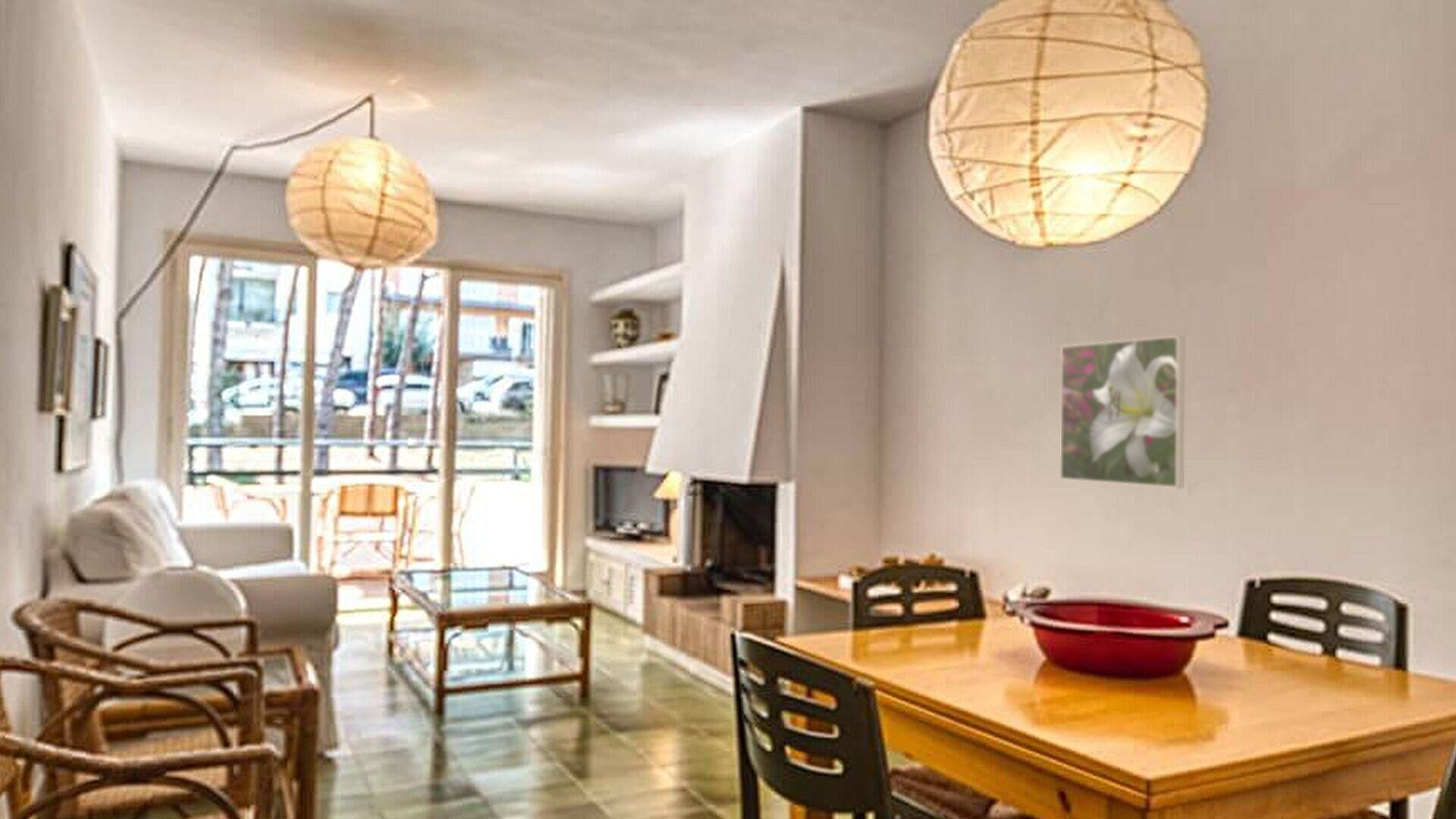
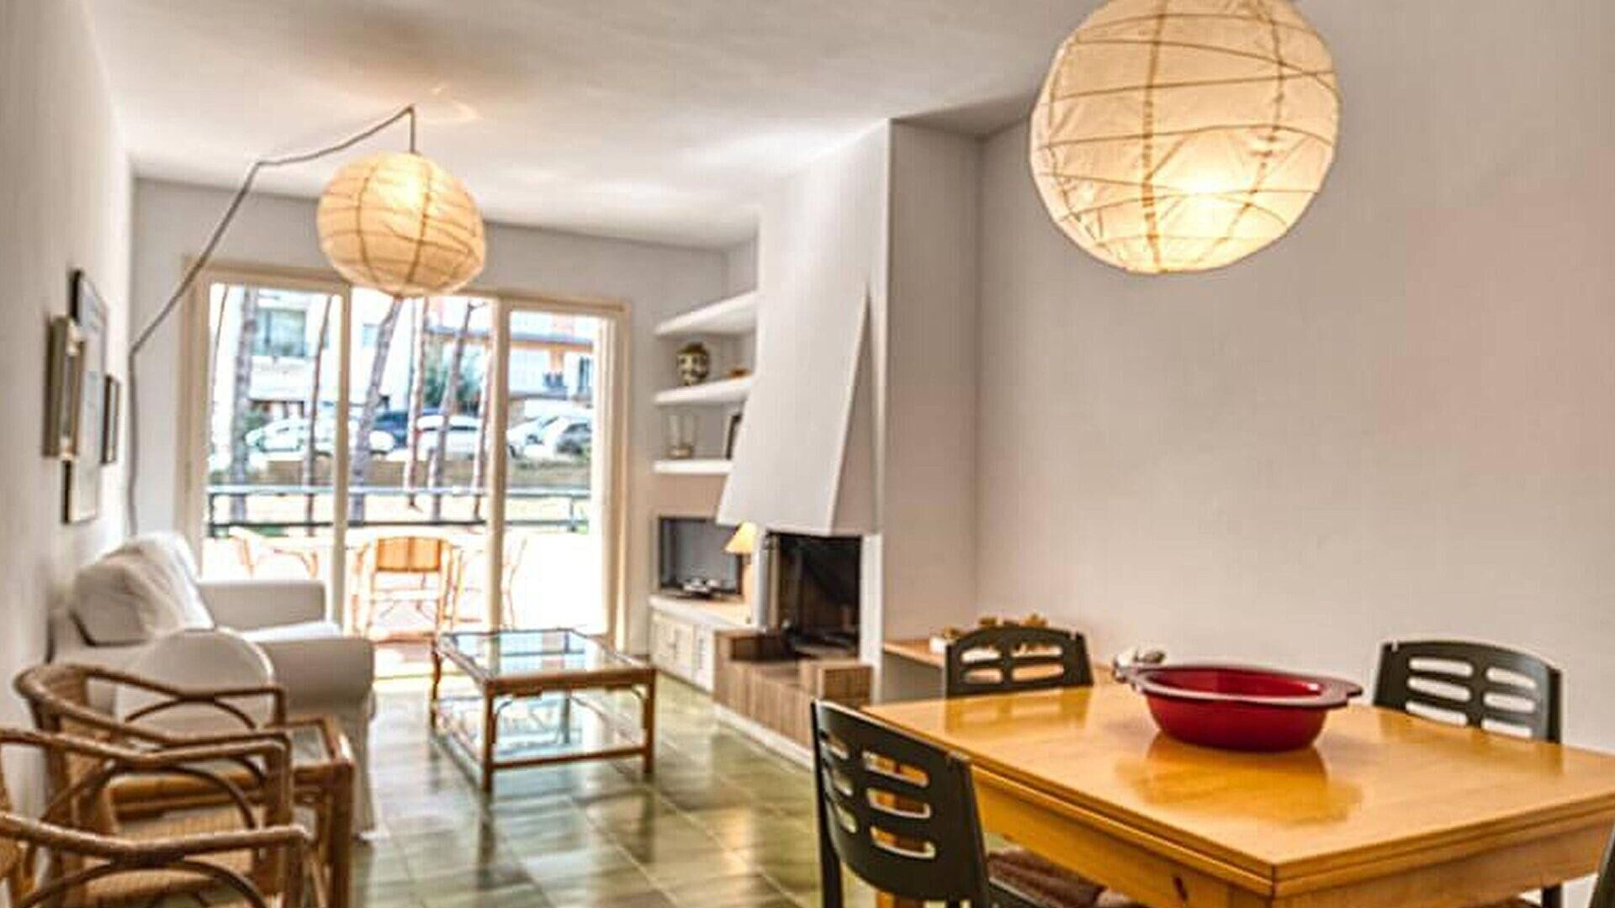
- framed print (1118, 412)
